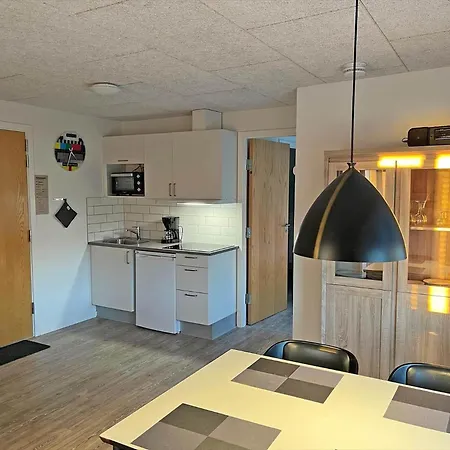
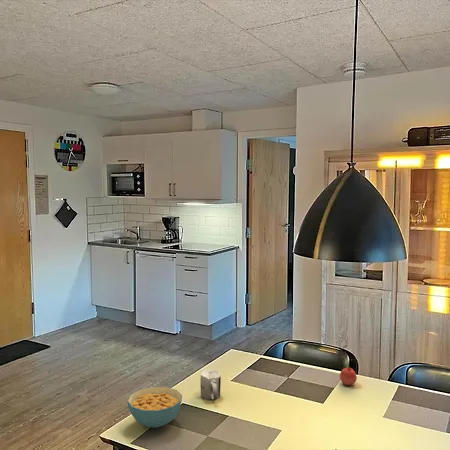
+ cereal bowl (155, 410)
+ apple (347, 374)
+ mug (210, 385)
